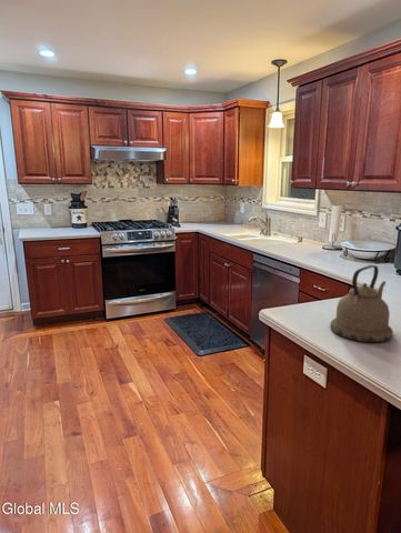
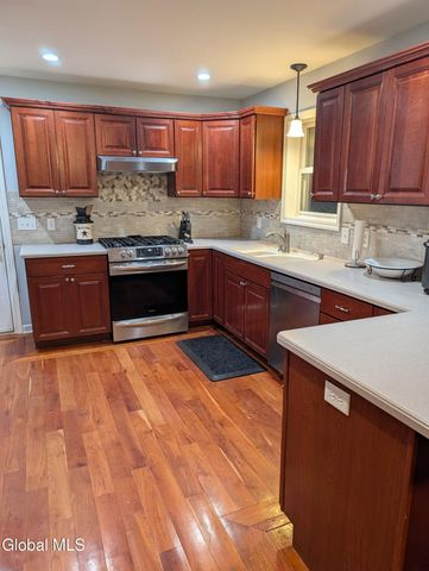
- kettle (363, 298)
